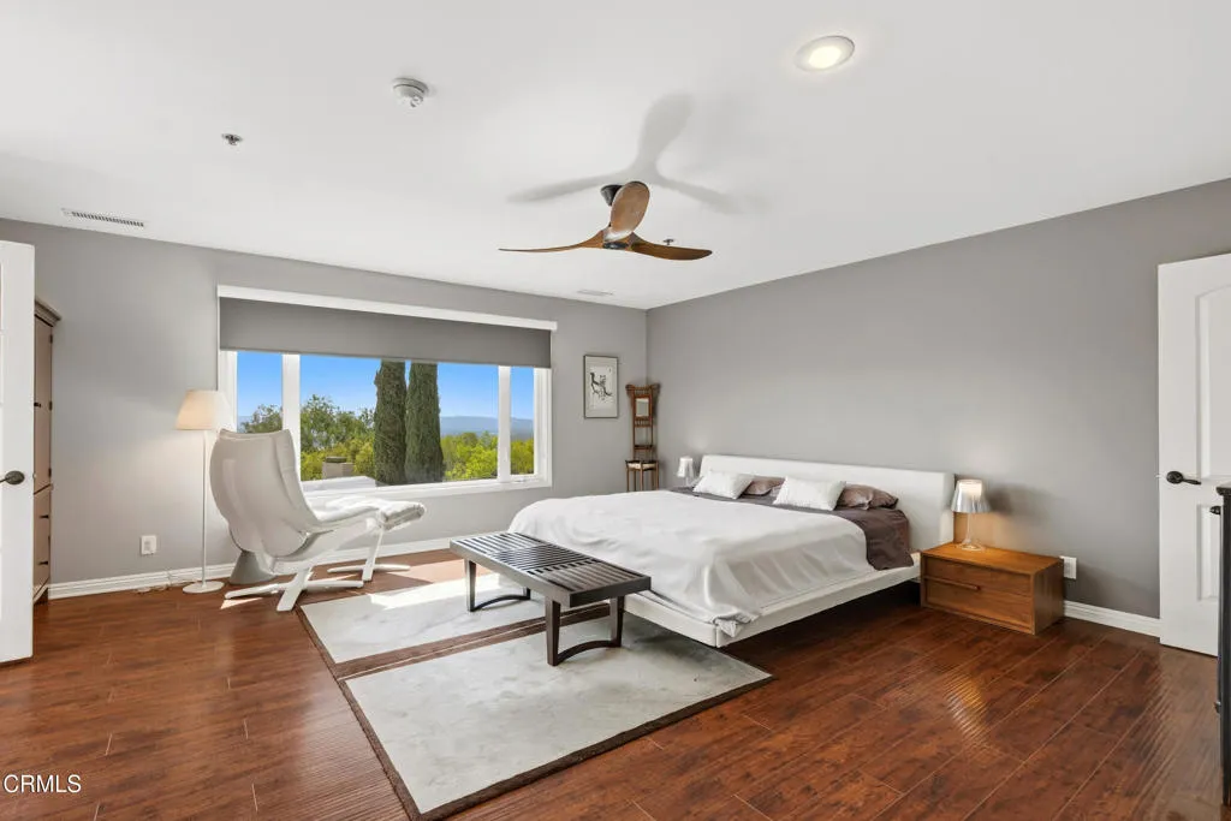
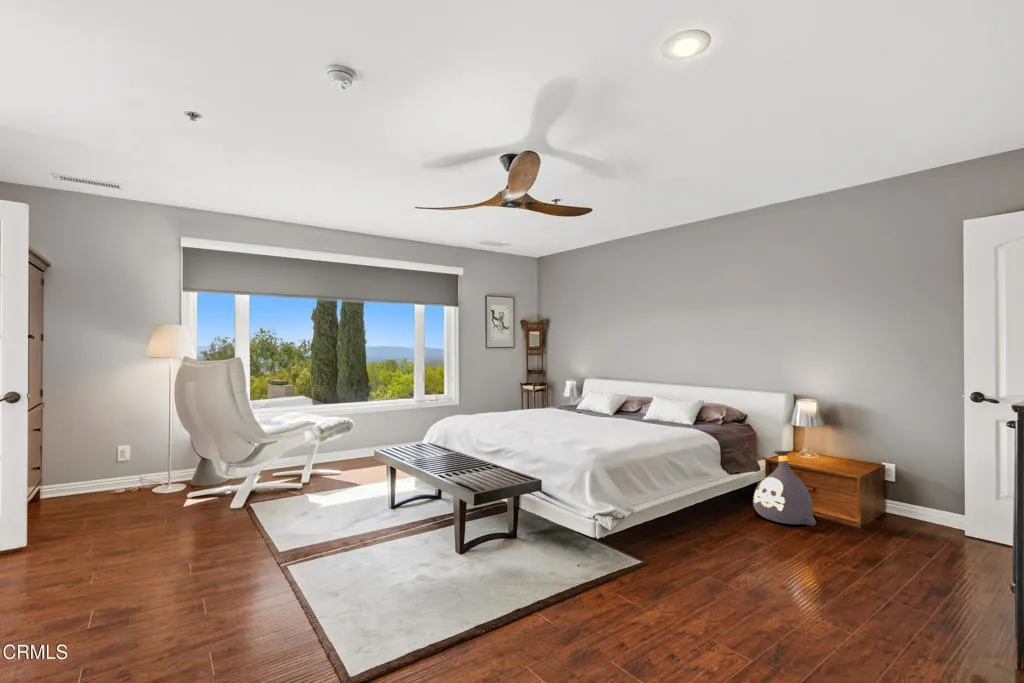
+ bag (783, 484)
